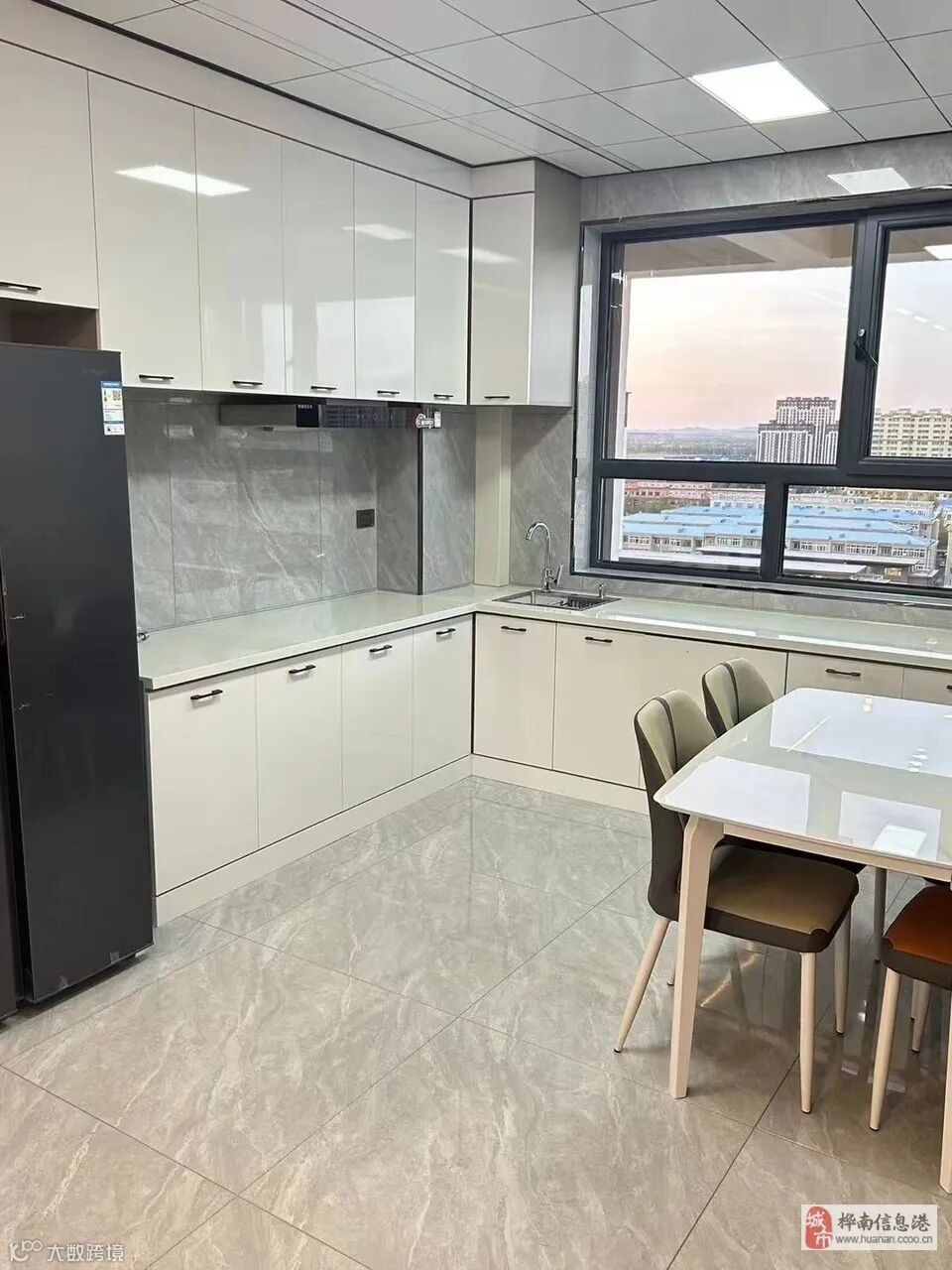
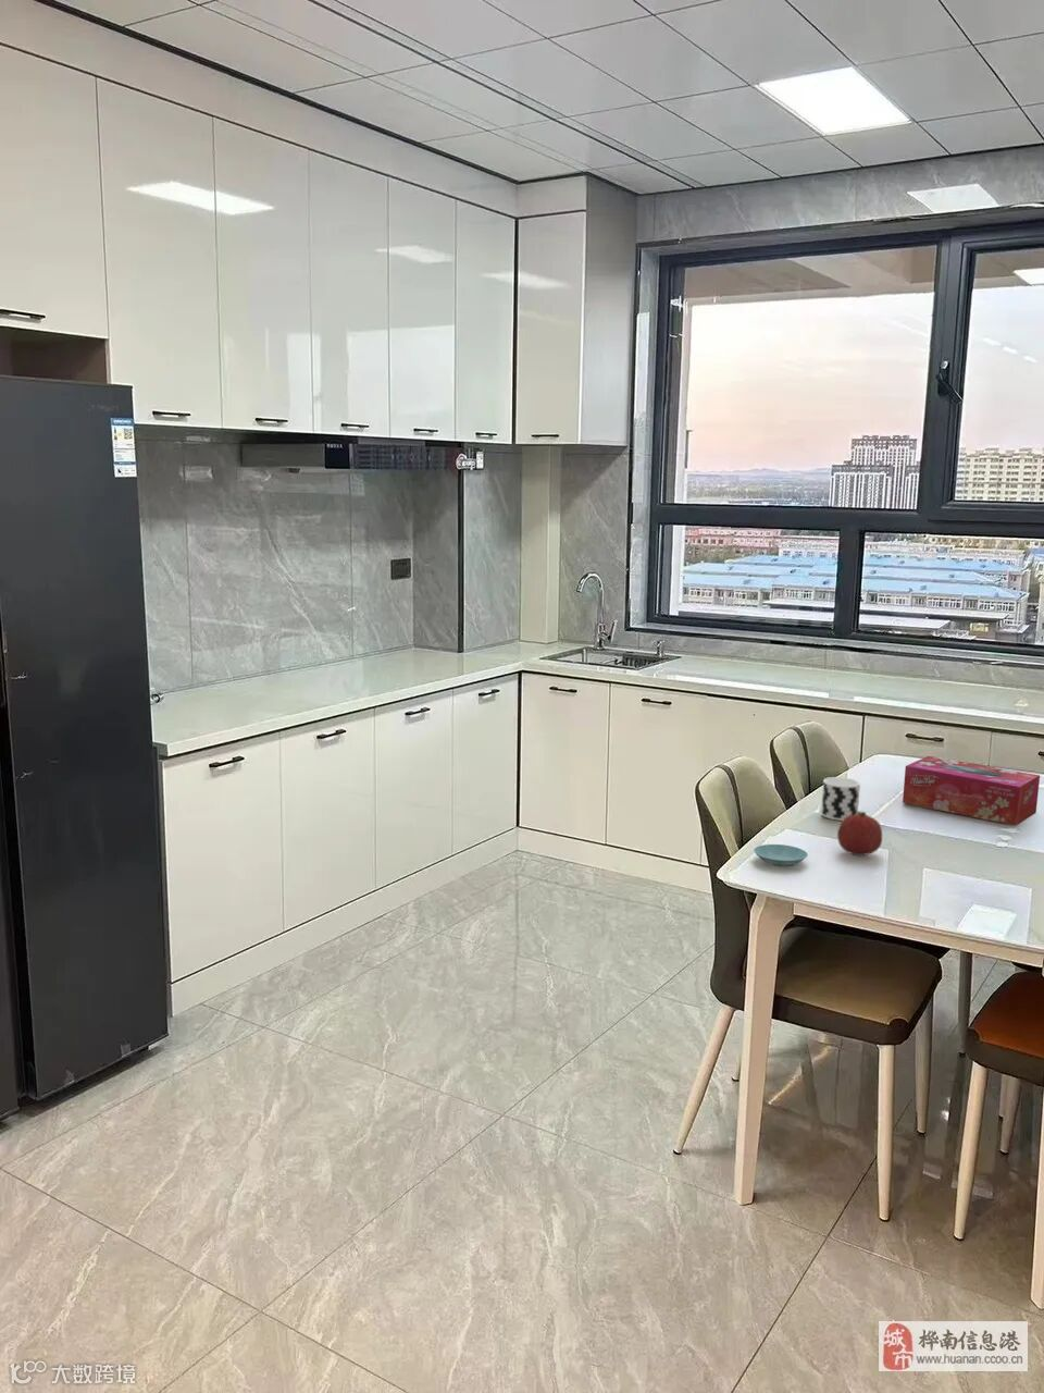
+ cup (842, 796)
+ fruit (859, 833)
+ saucer (780, 857)
+ tissue box (971, 789)
